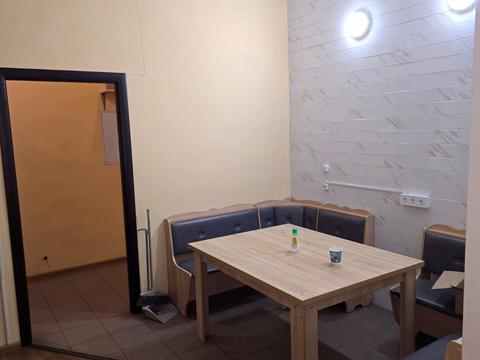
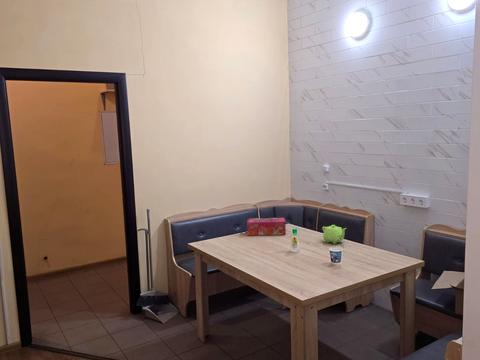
+ teapot (334, 233)
+ tissue box (266, 226)
